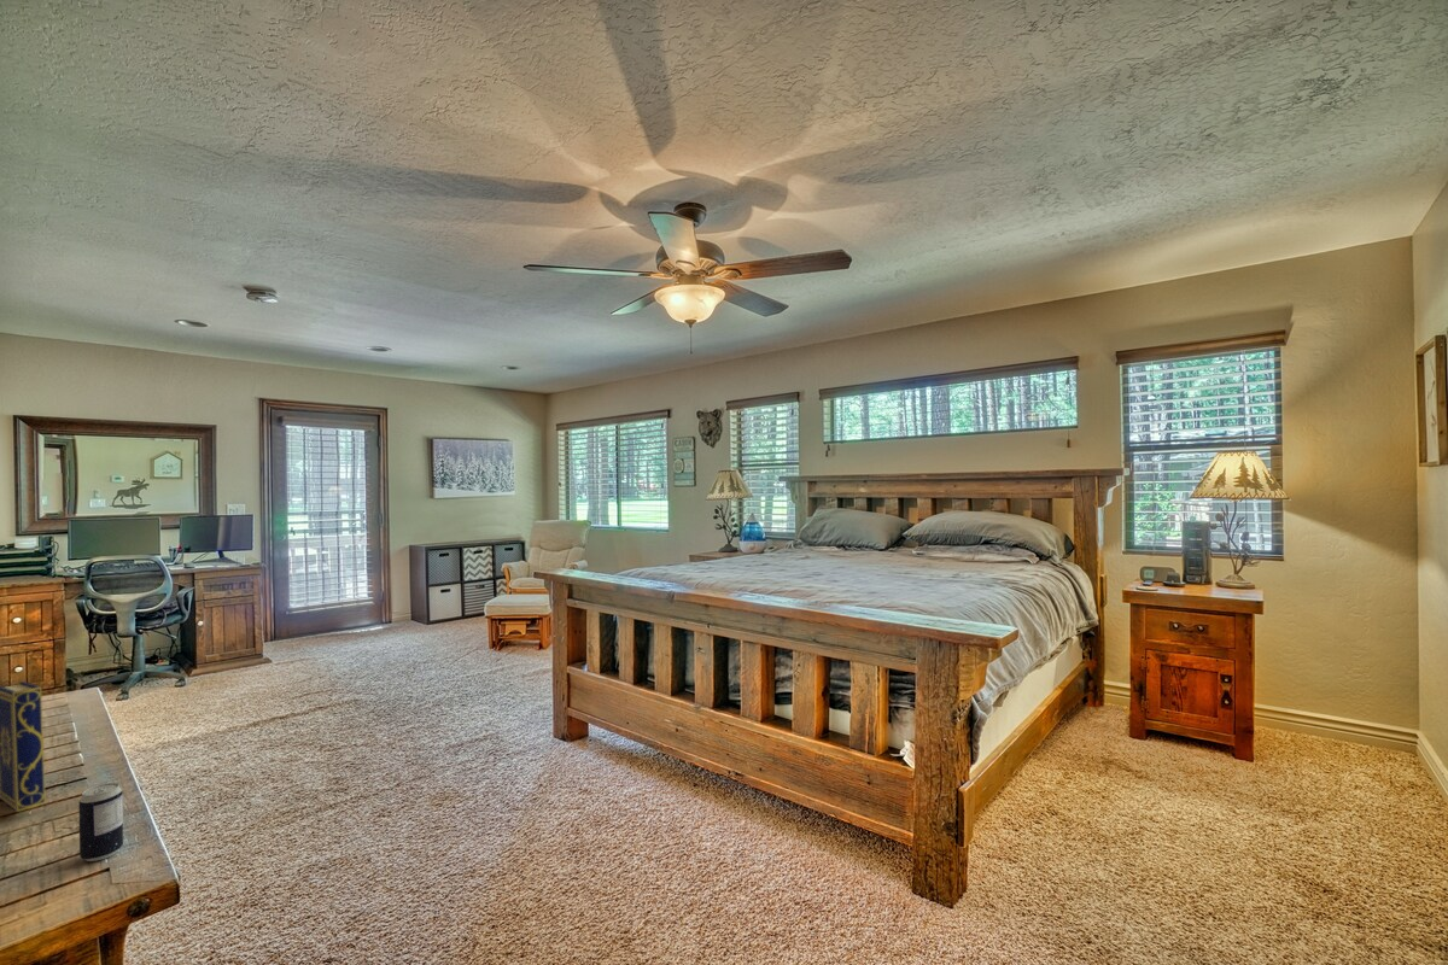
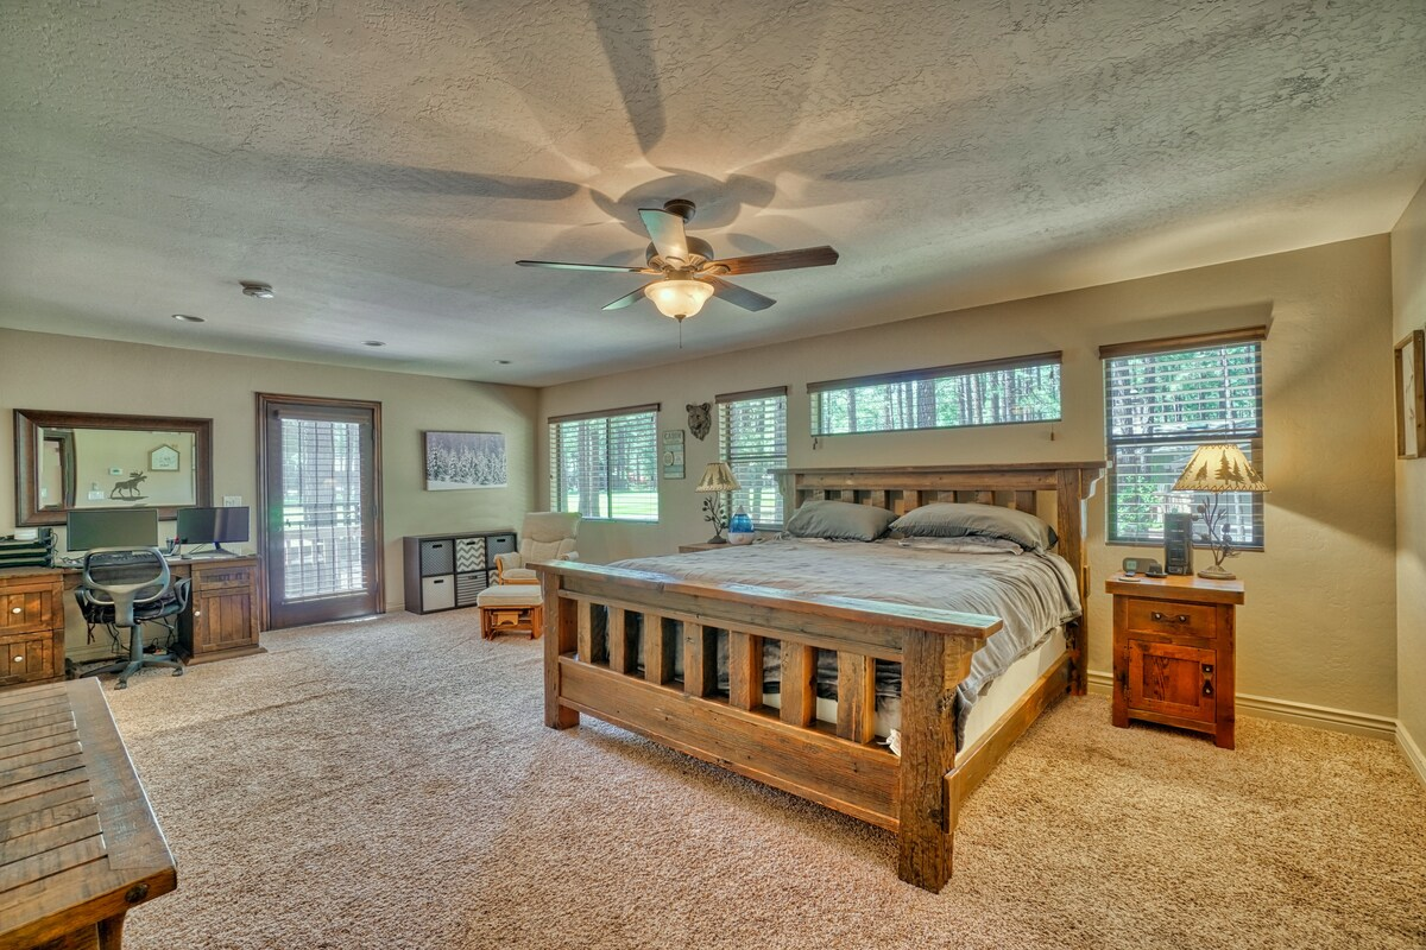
- book (19, 743)
- beverage can (101, 821)
